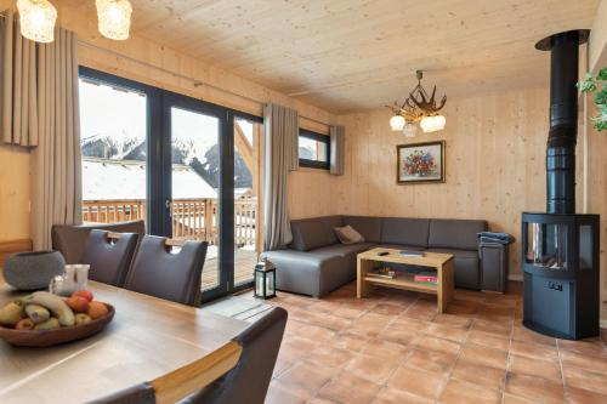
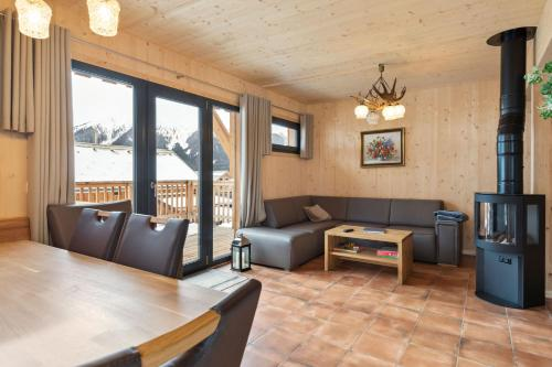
- fruit bowl (59, 311)
- pipe fitting (70, 280)
- bowl (35, 269)
